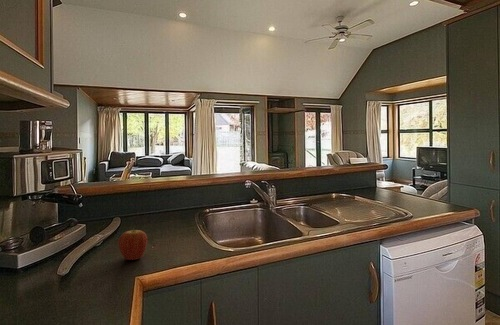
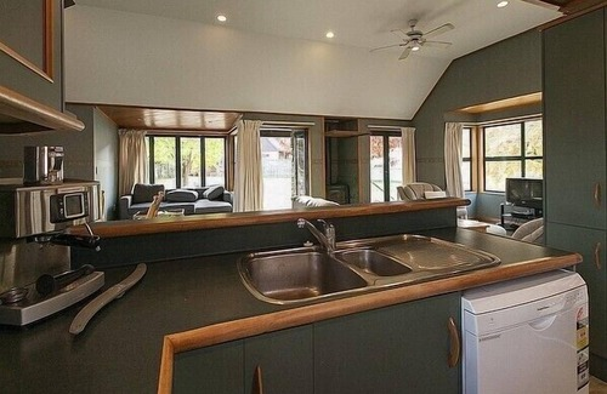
- fruit (133, 243)
